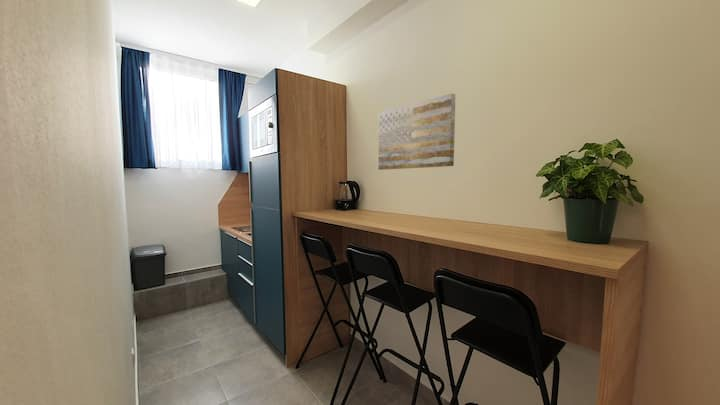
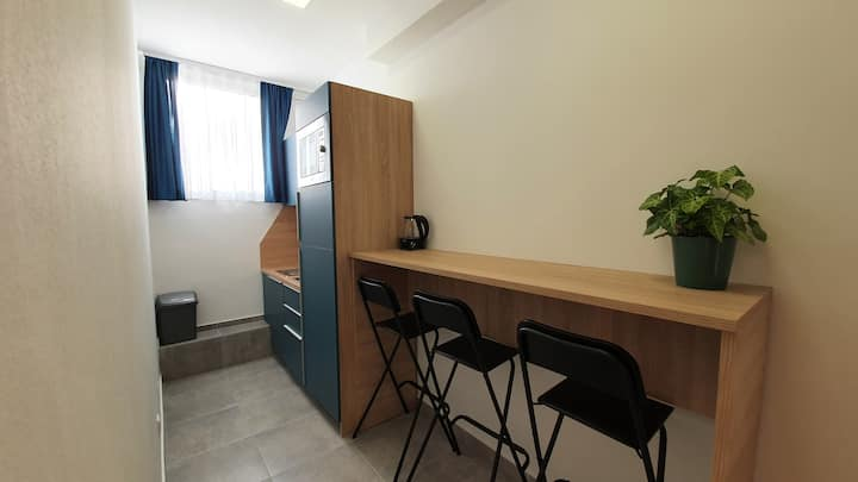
- wall art (412, 136)
